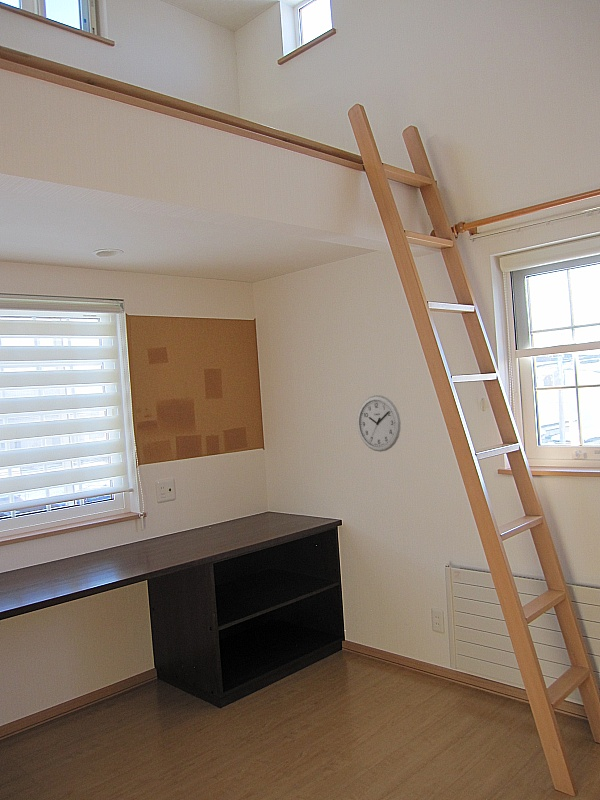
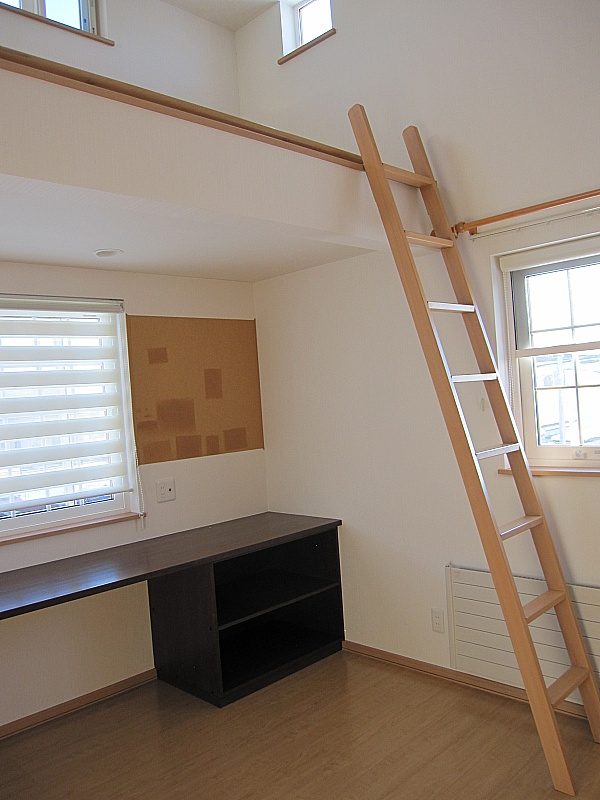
- wall clock (377, 423)
